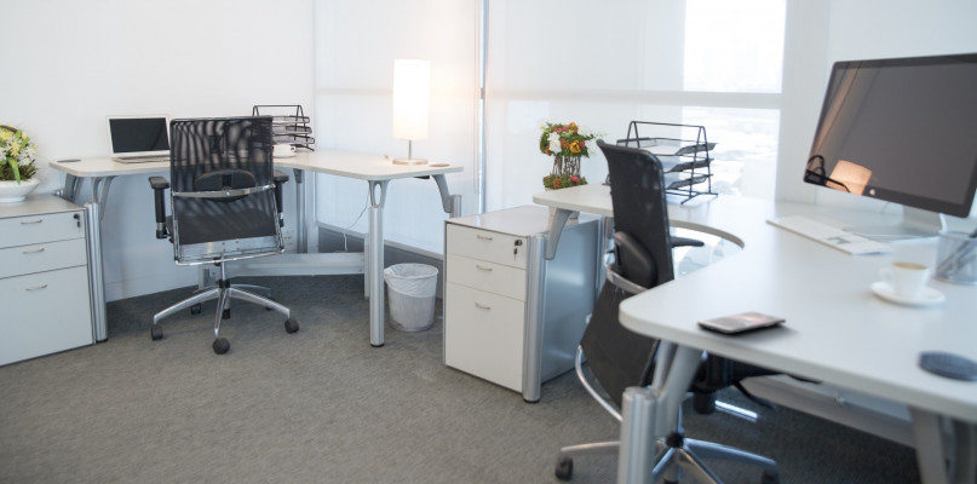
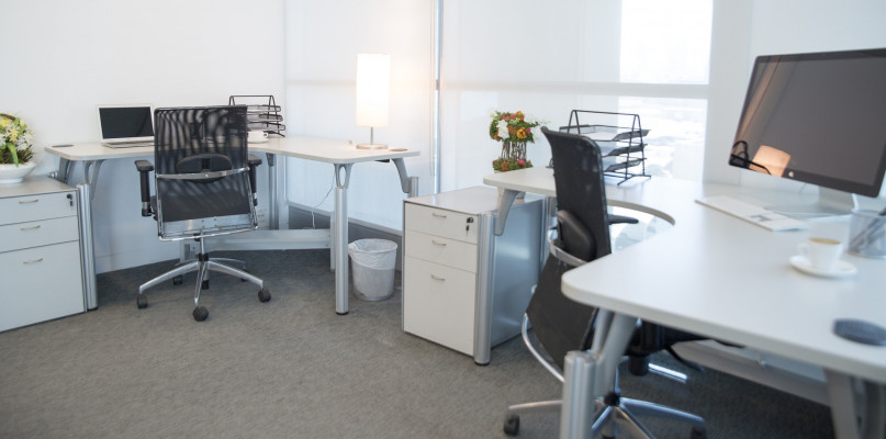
- smartphone (741, 322)
